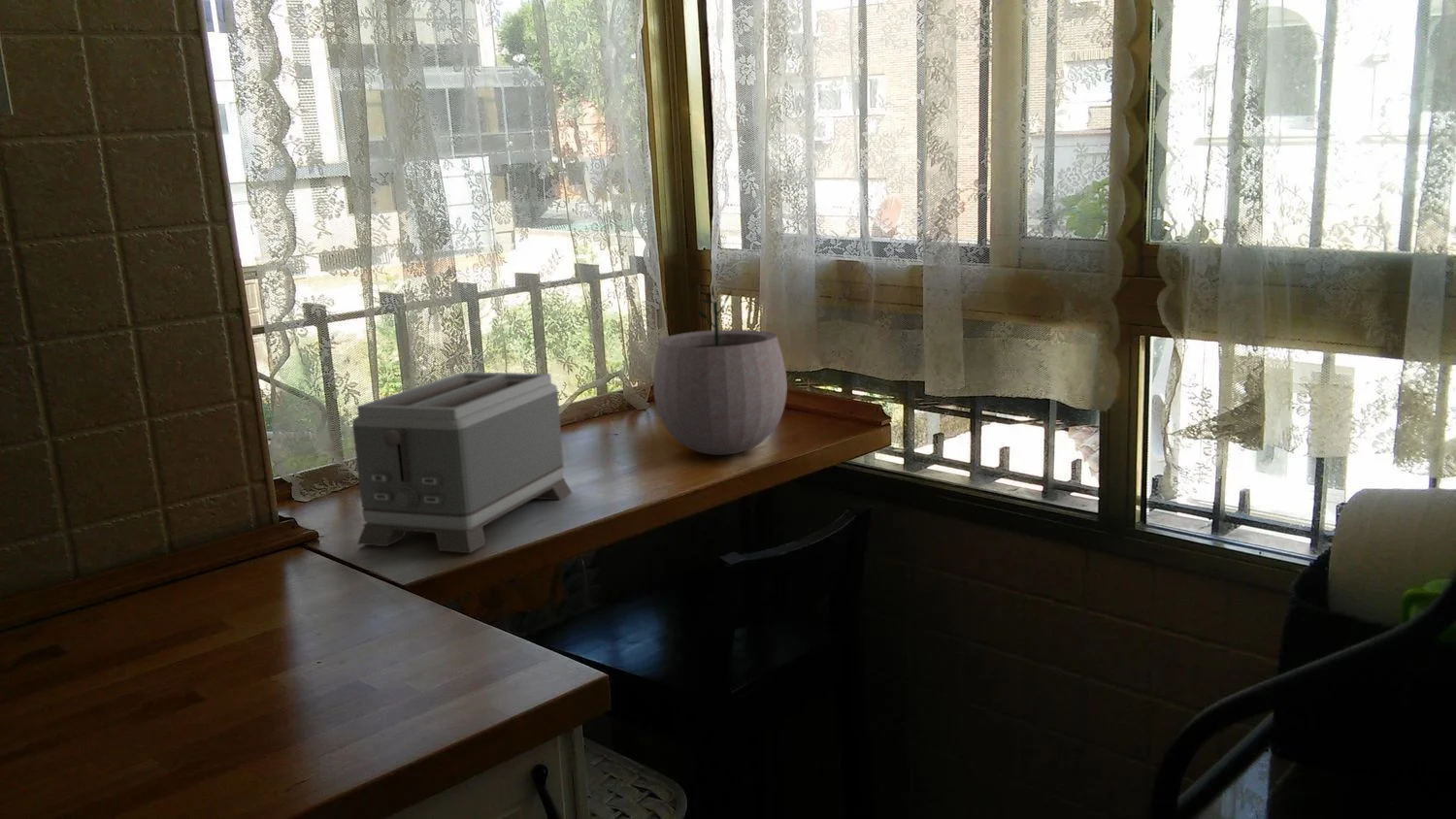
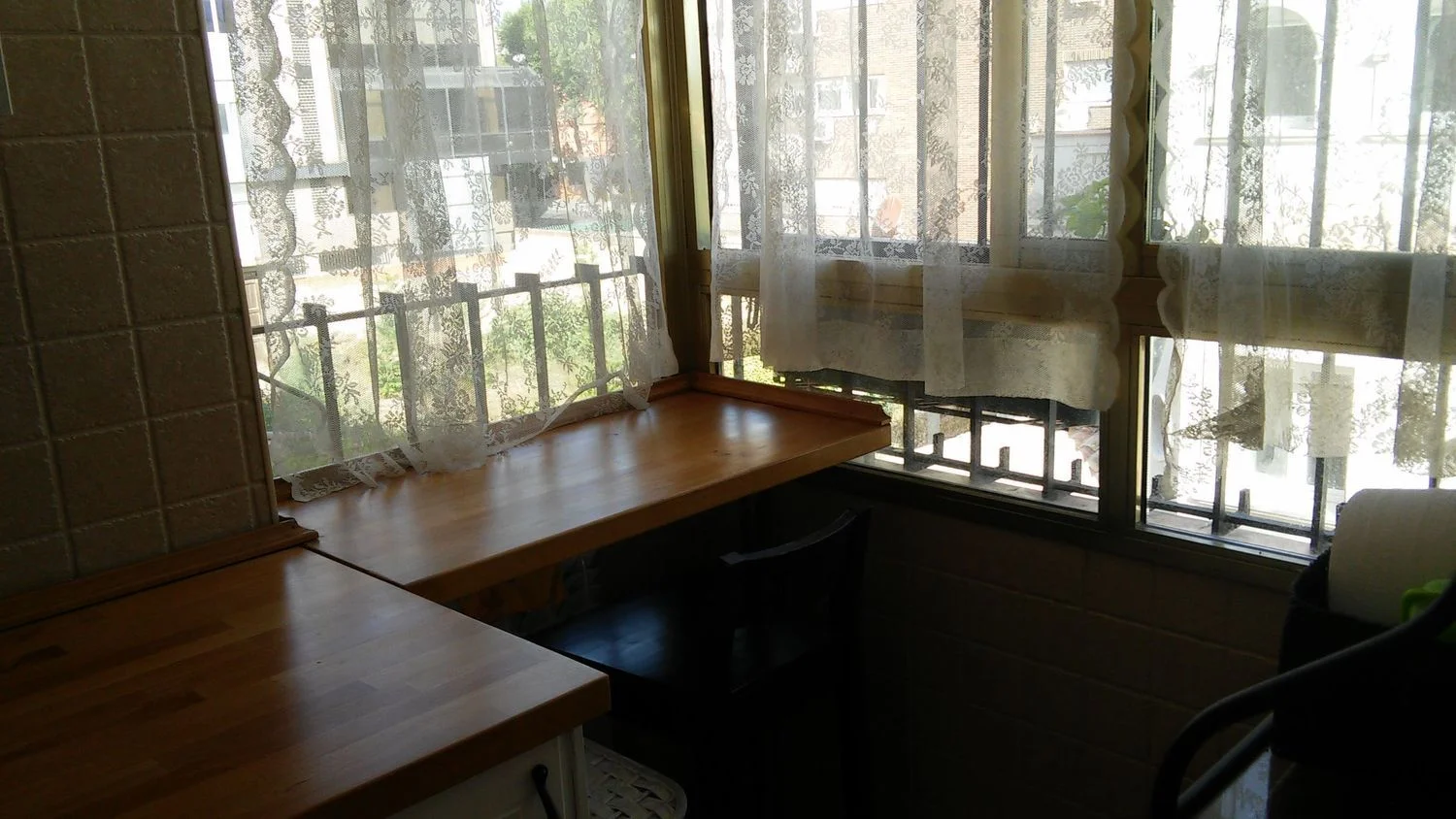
- toaster (459, 456)
- plant pot (719, 370)
